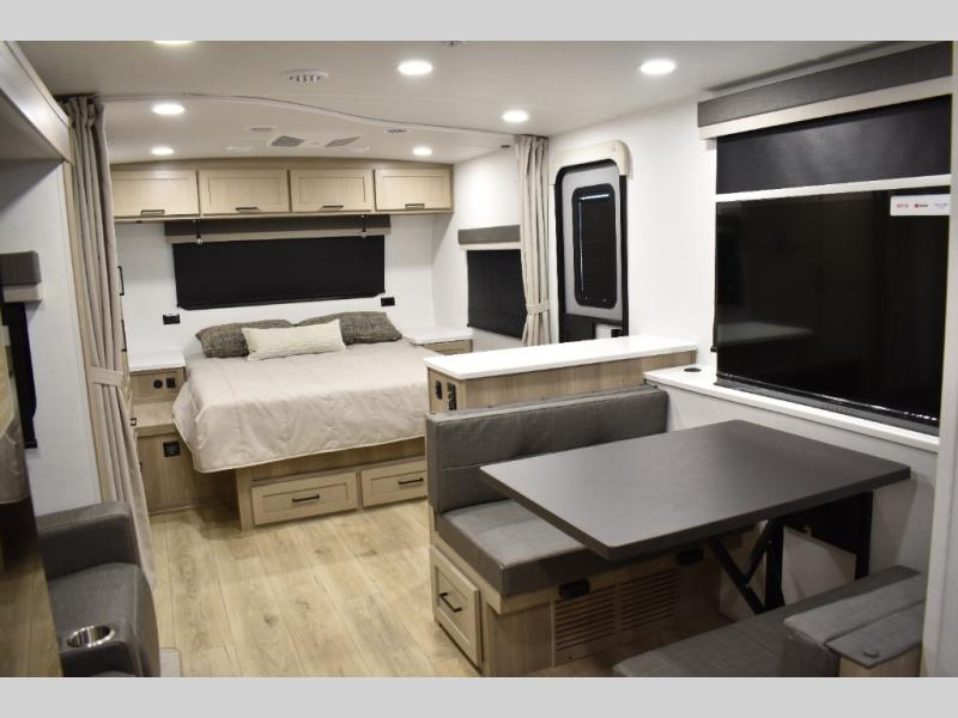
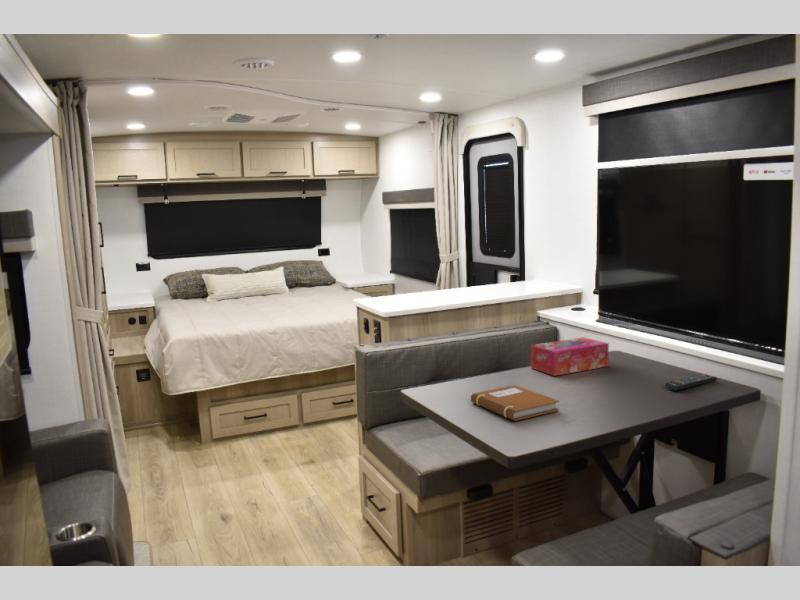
+ tissue box (569, 355)
+ remote control (691, 382)
+ notebook (512, 401)
